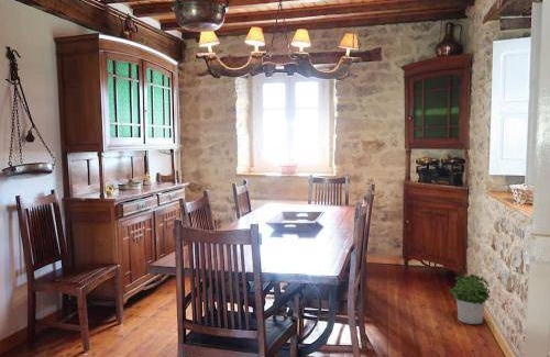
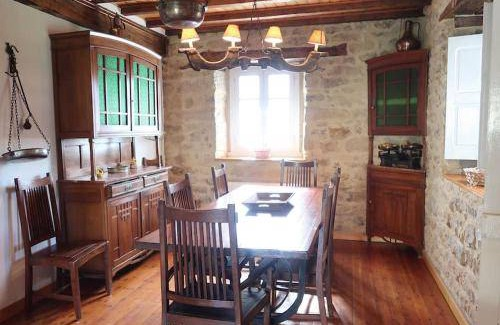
- potted plant (469, 295)
